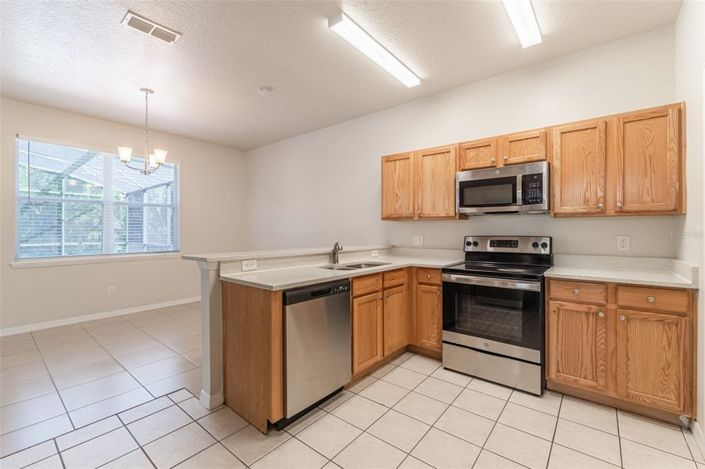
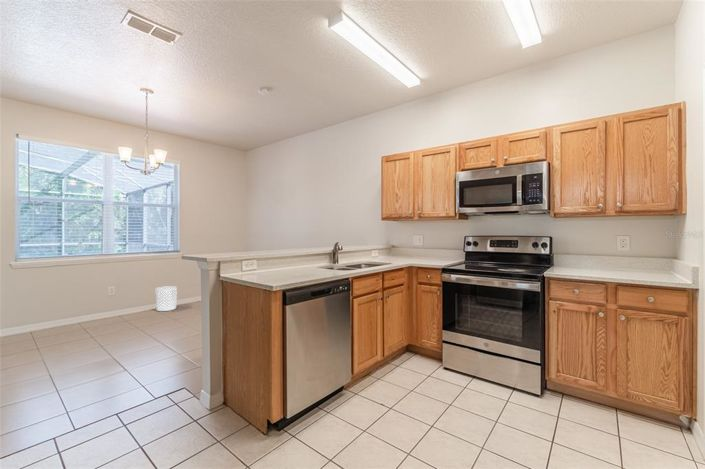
+ waste bin (166, 299)
